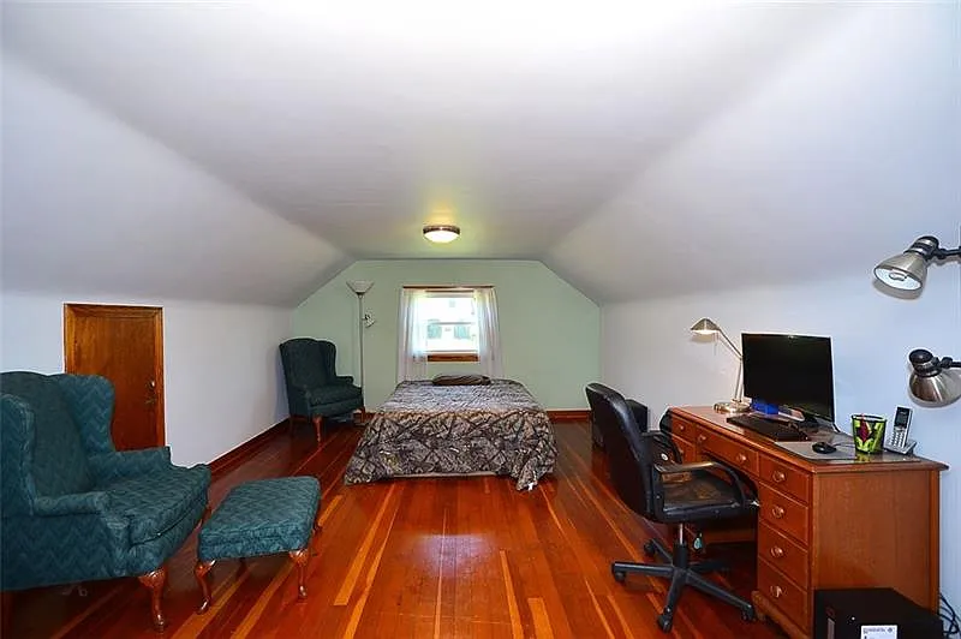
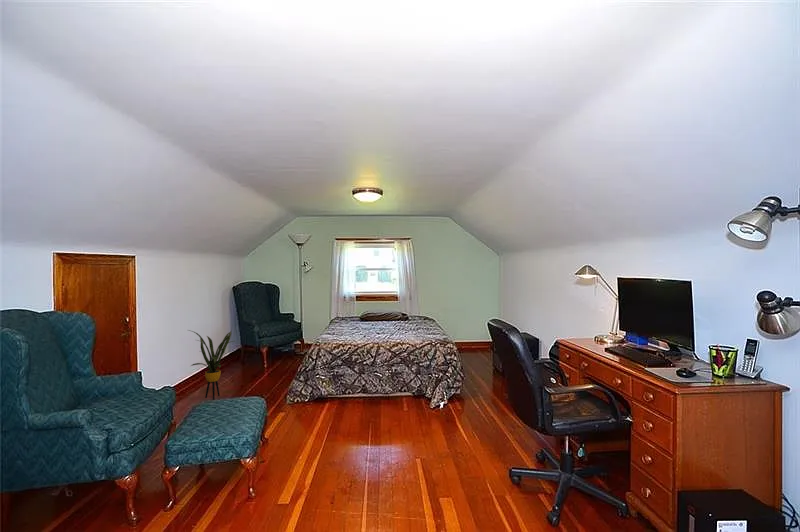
+ house plant (211, 363)
